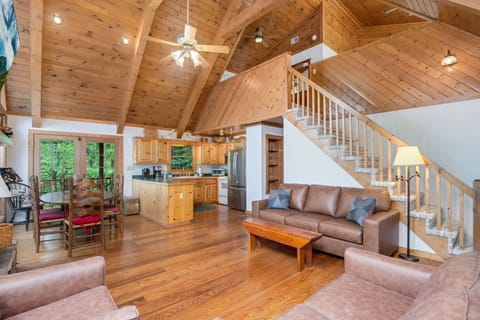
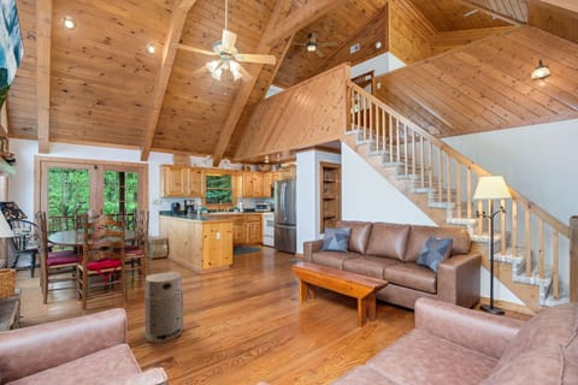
+ air purifier (164, 304)
